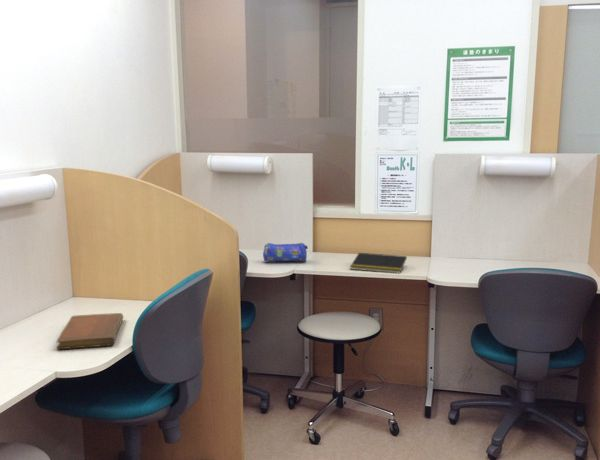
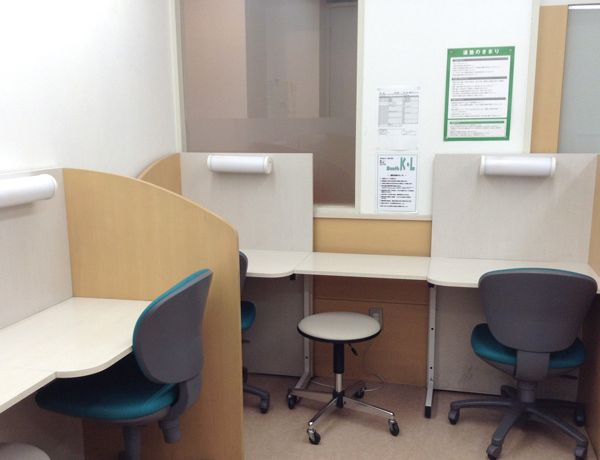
- notebook (92, 329)
- notepad (378, 262)
- pencil case (285, 251)
